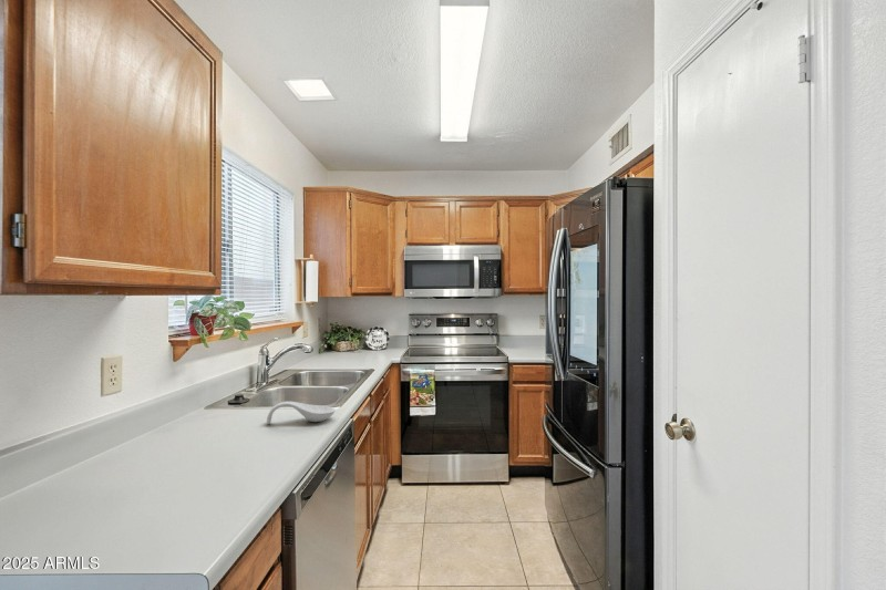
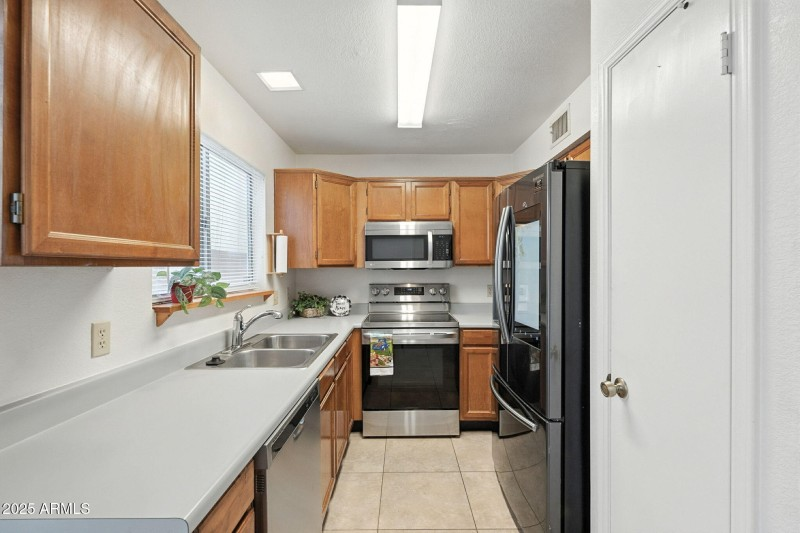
- spoon rest (301, 411)
